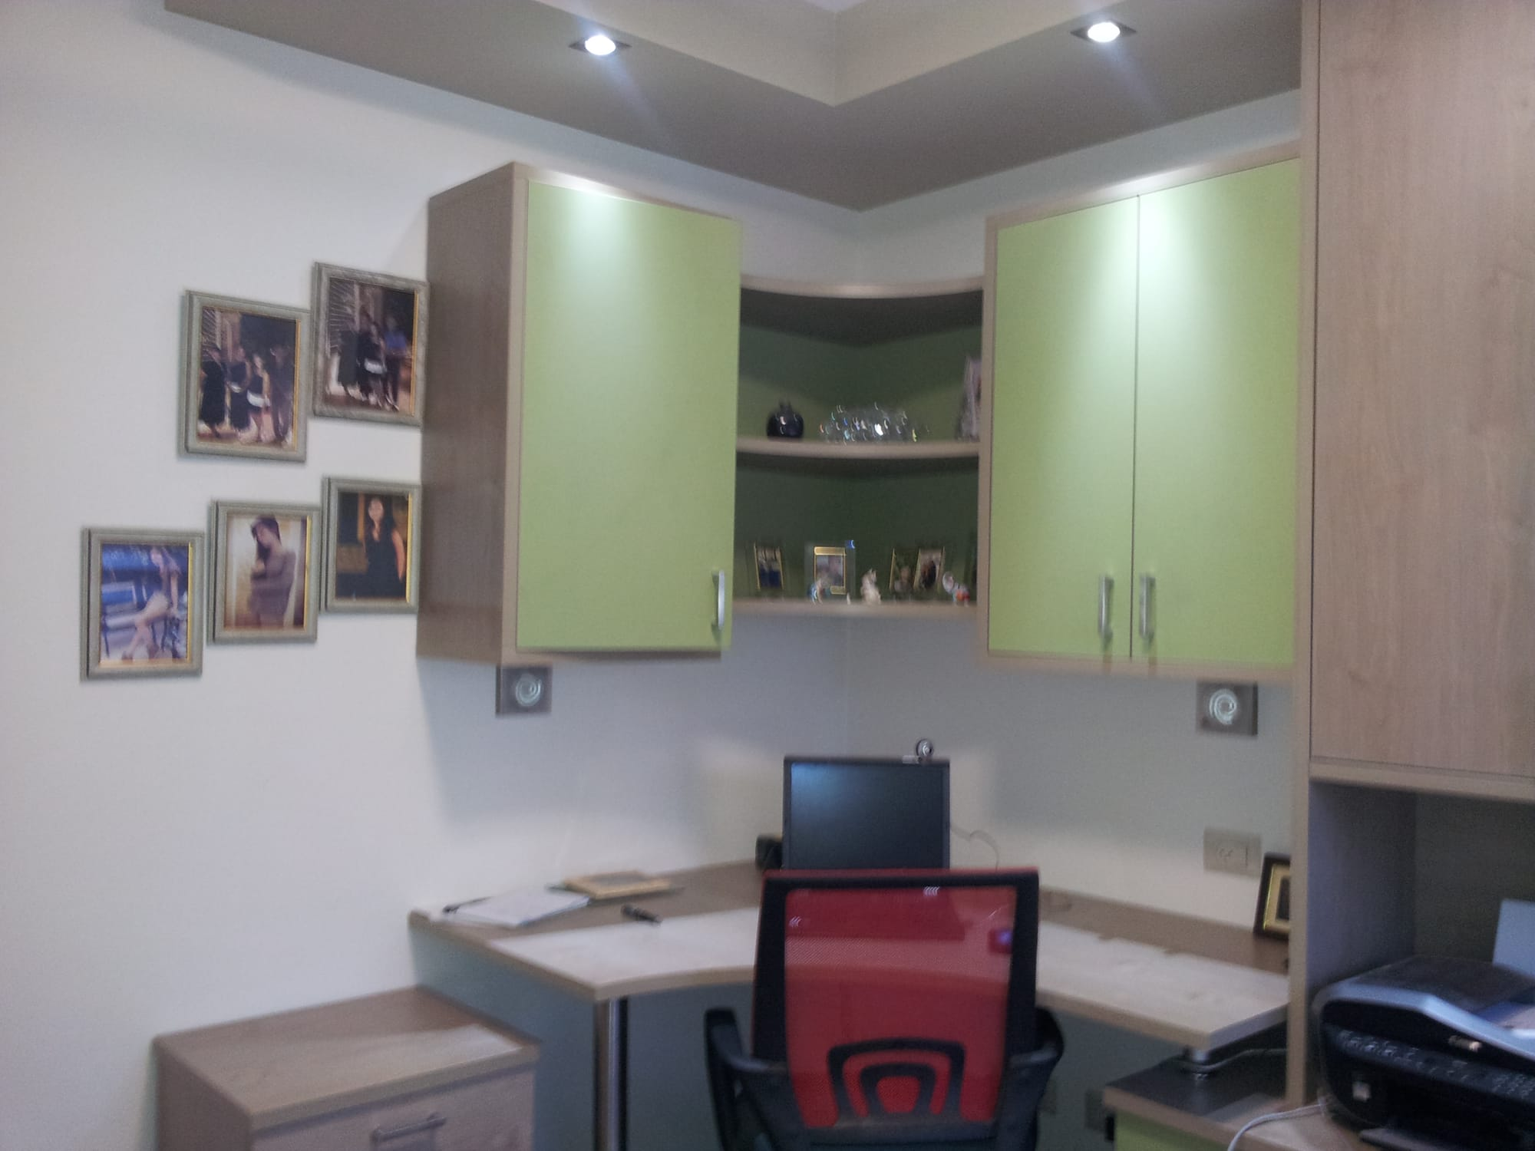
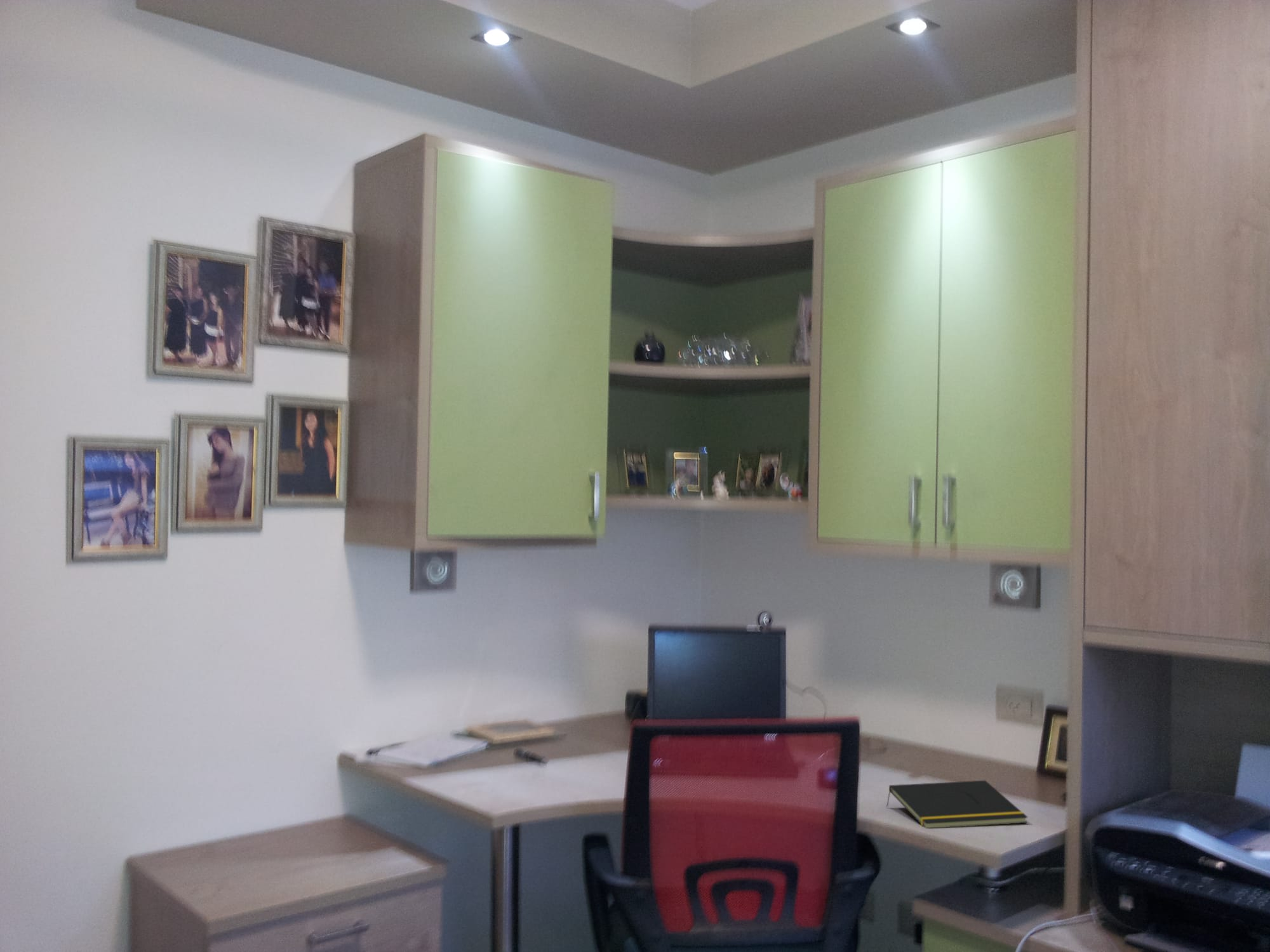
+ notepad (956, 803)
